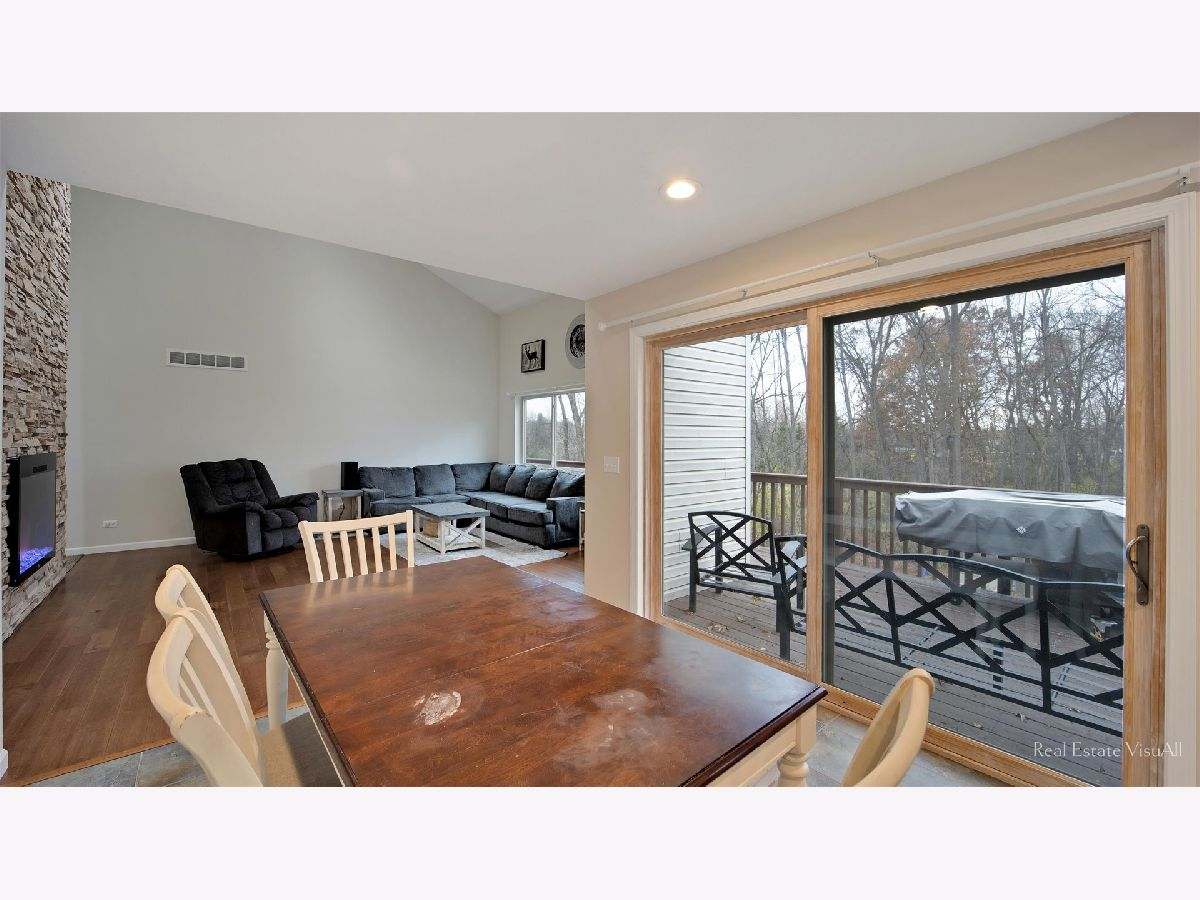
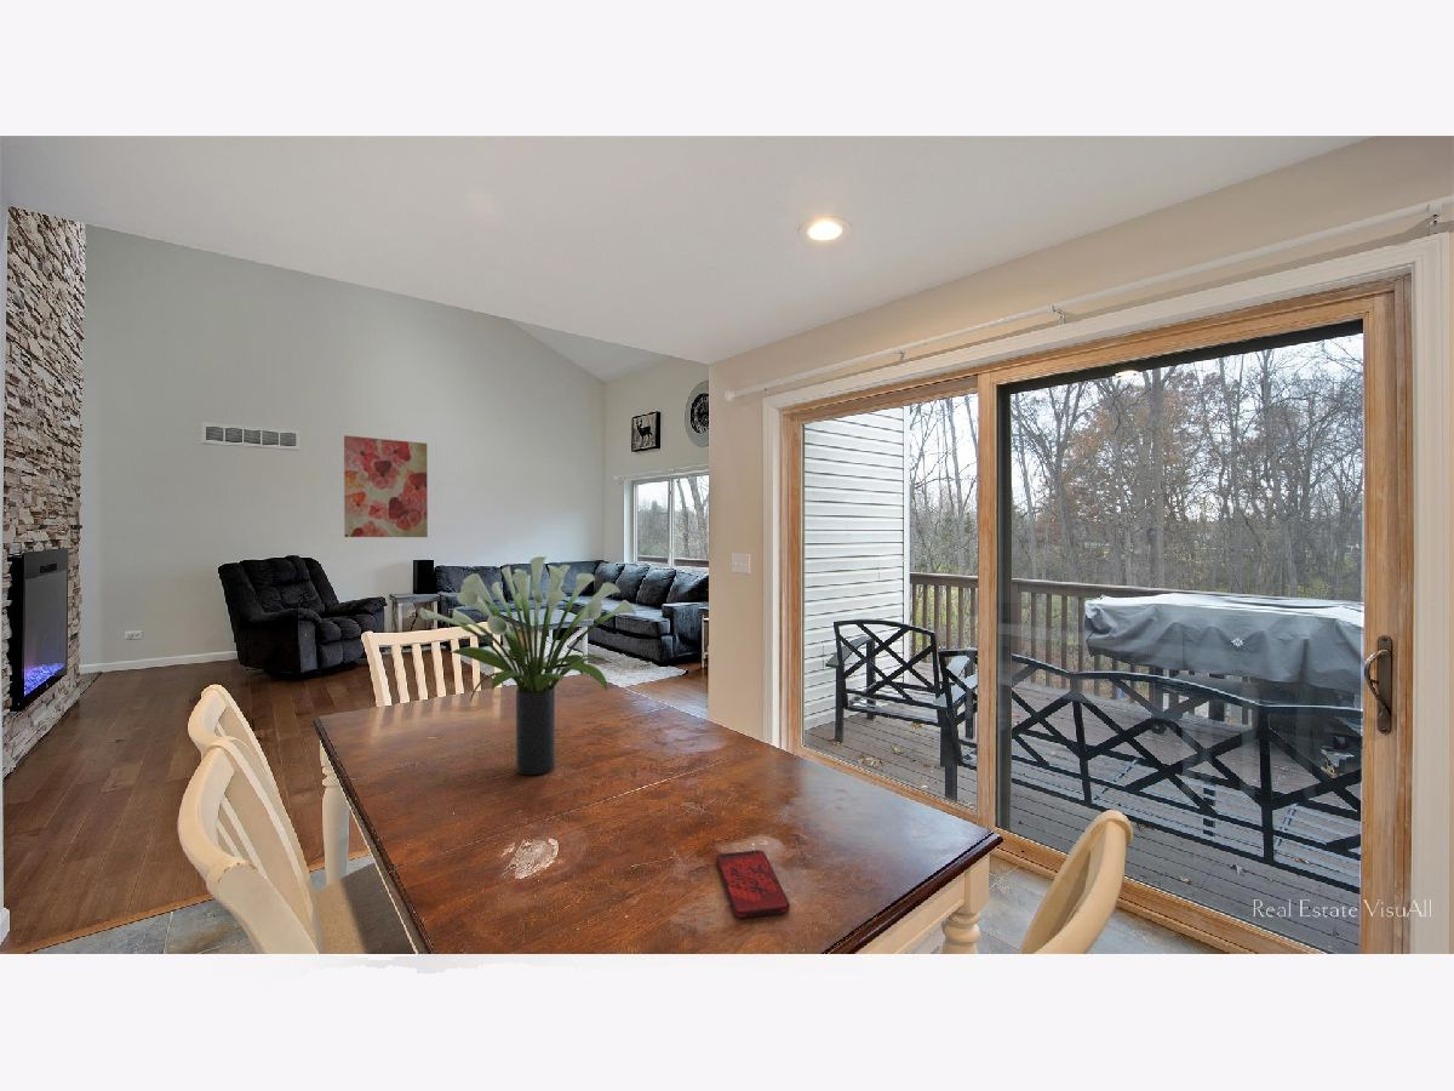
+ smartphone (750, 880)
+ wall art (387, 487)
+ flower arrangement (529, 662)
